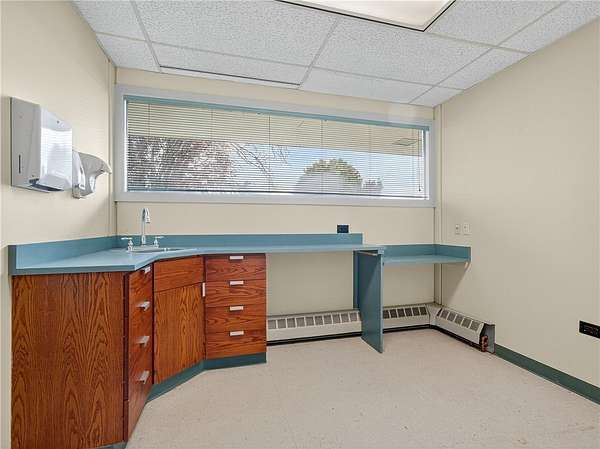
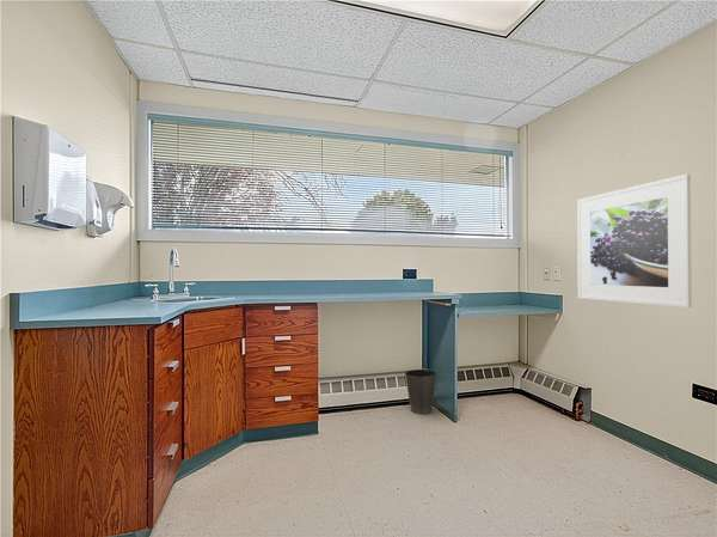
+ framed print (625, 245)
+ waste basket (421, 391)
